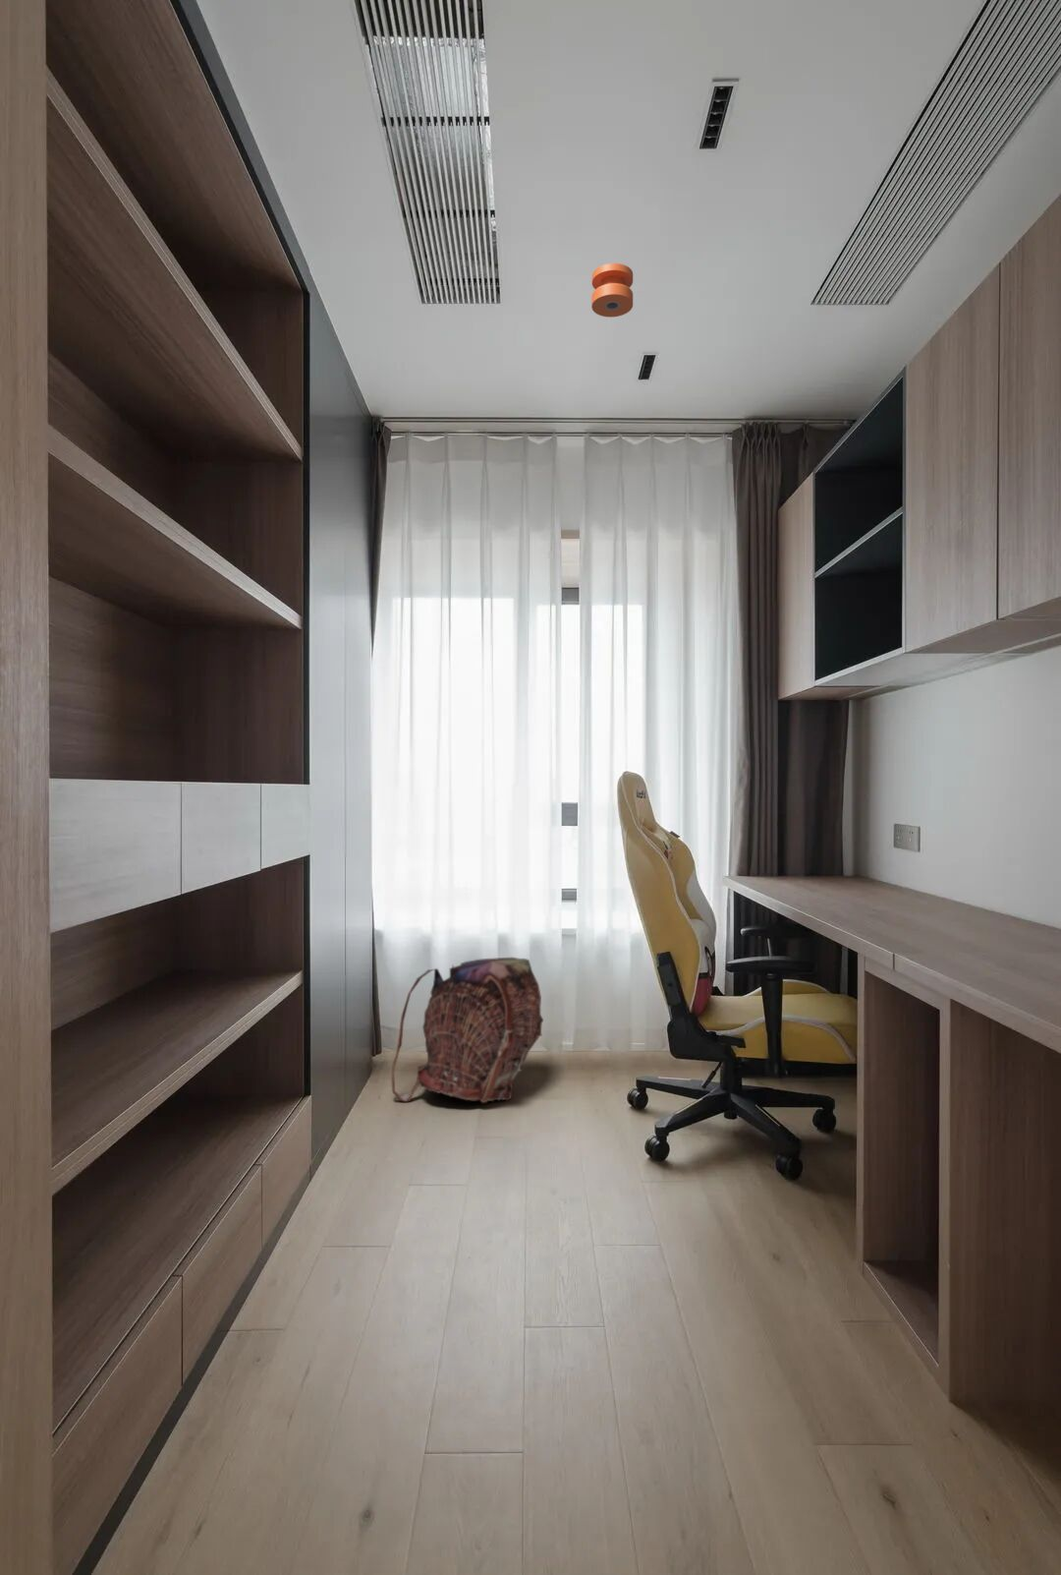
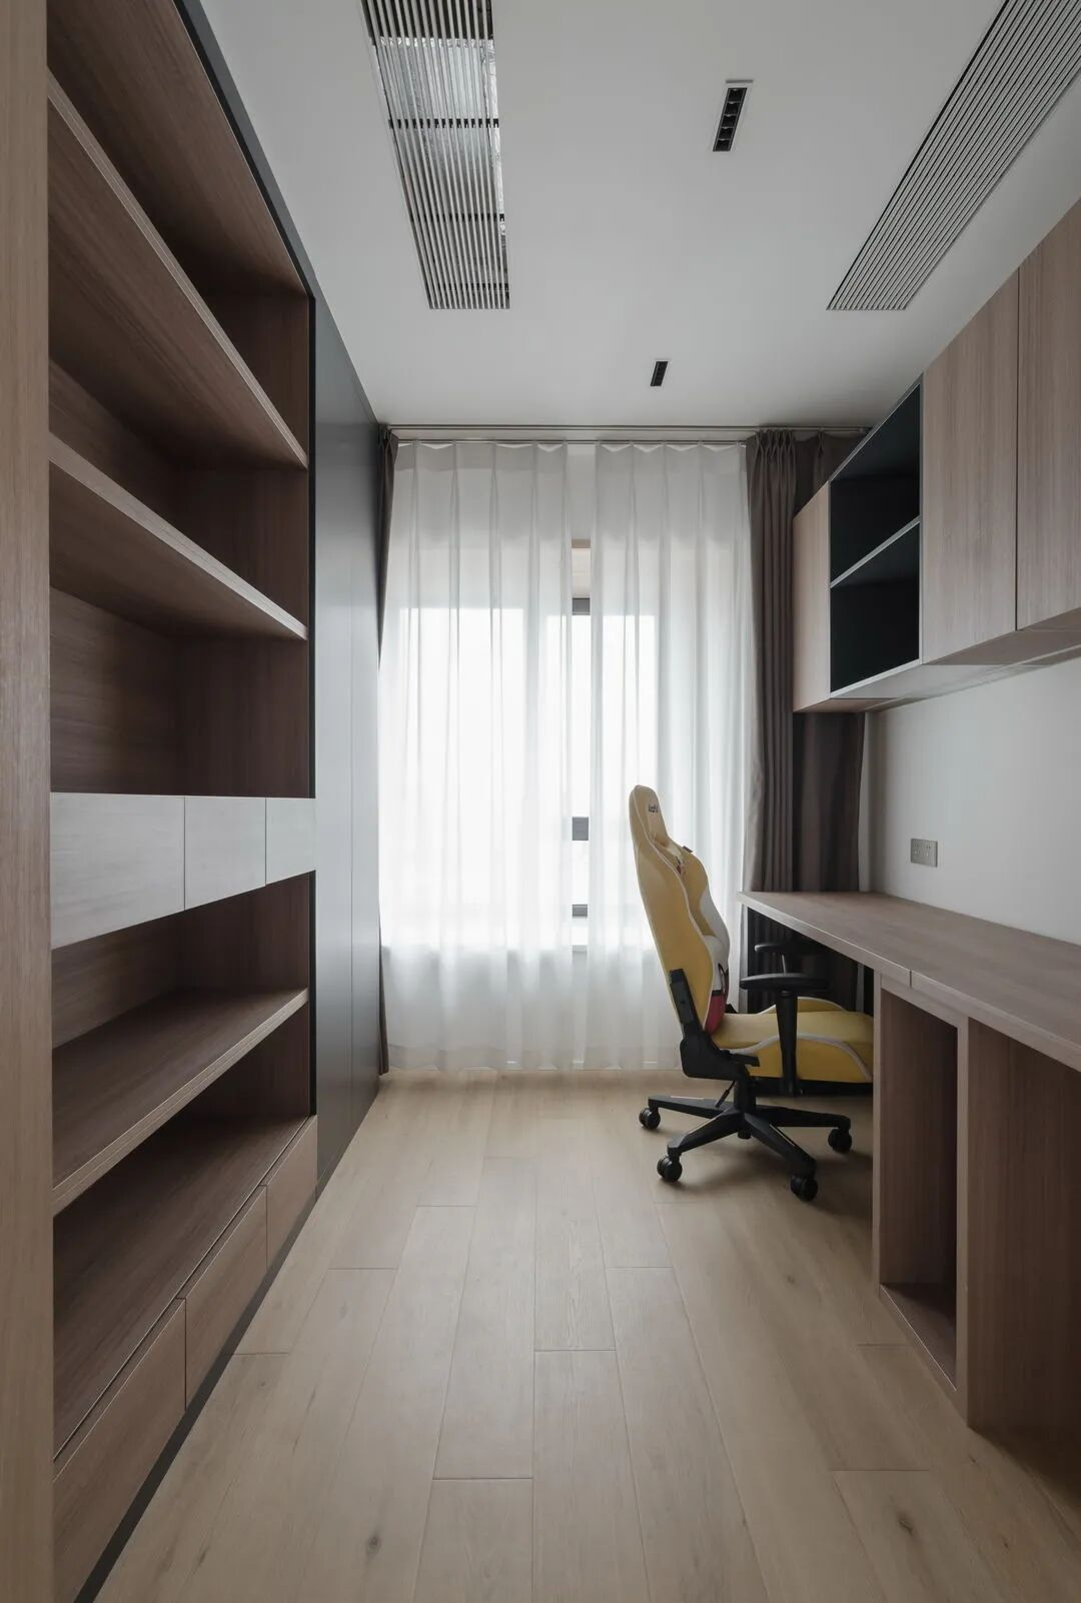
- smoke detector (612, 290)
- backpack (470, 1024)
